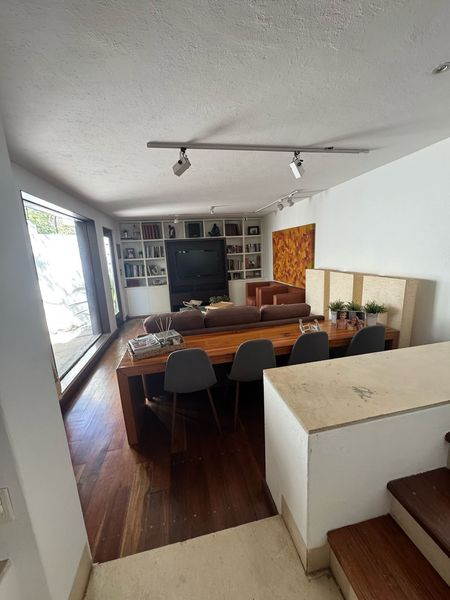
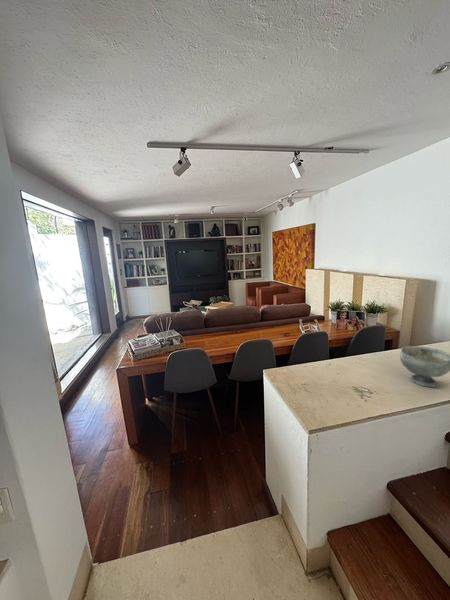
+ bowl (423, 366)
